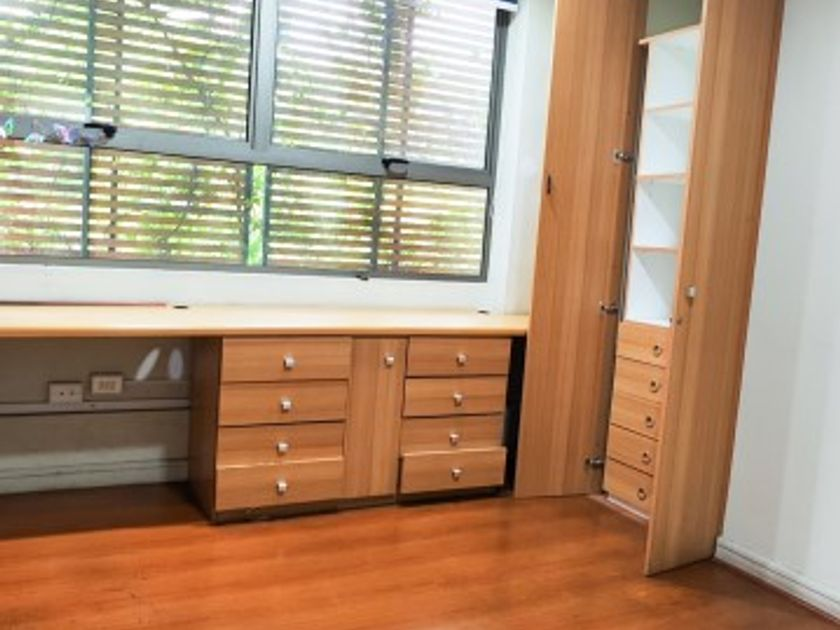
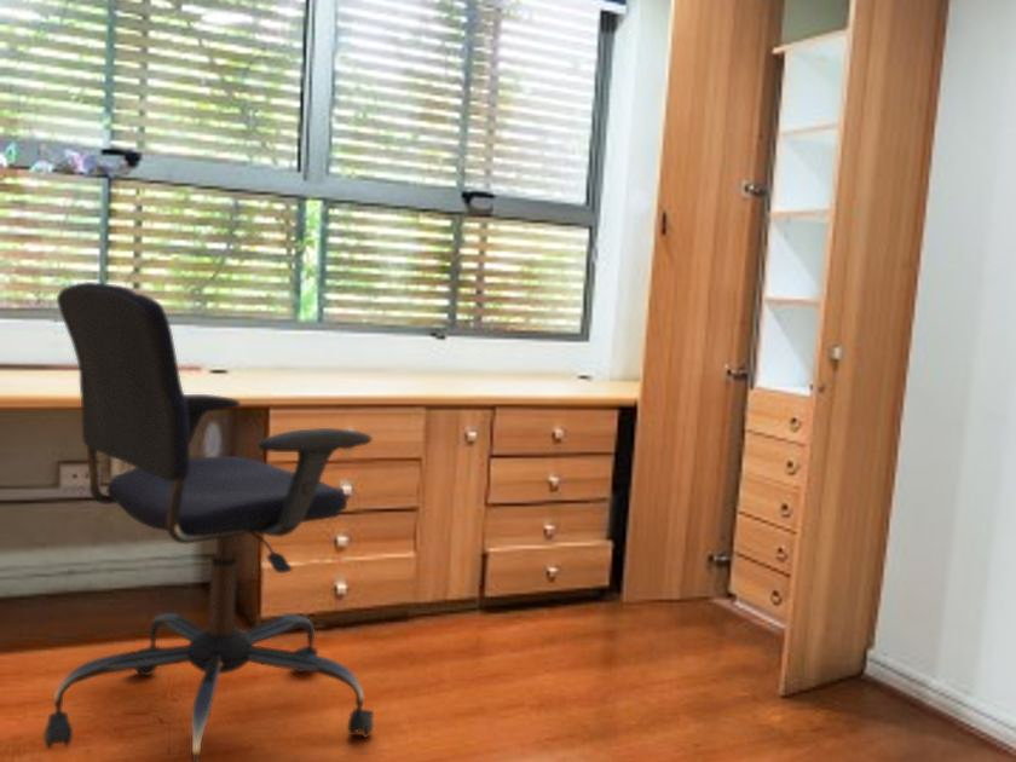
+ office chair (223, 509)
